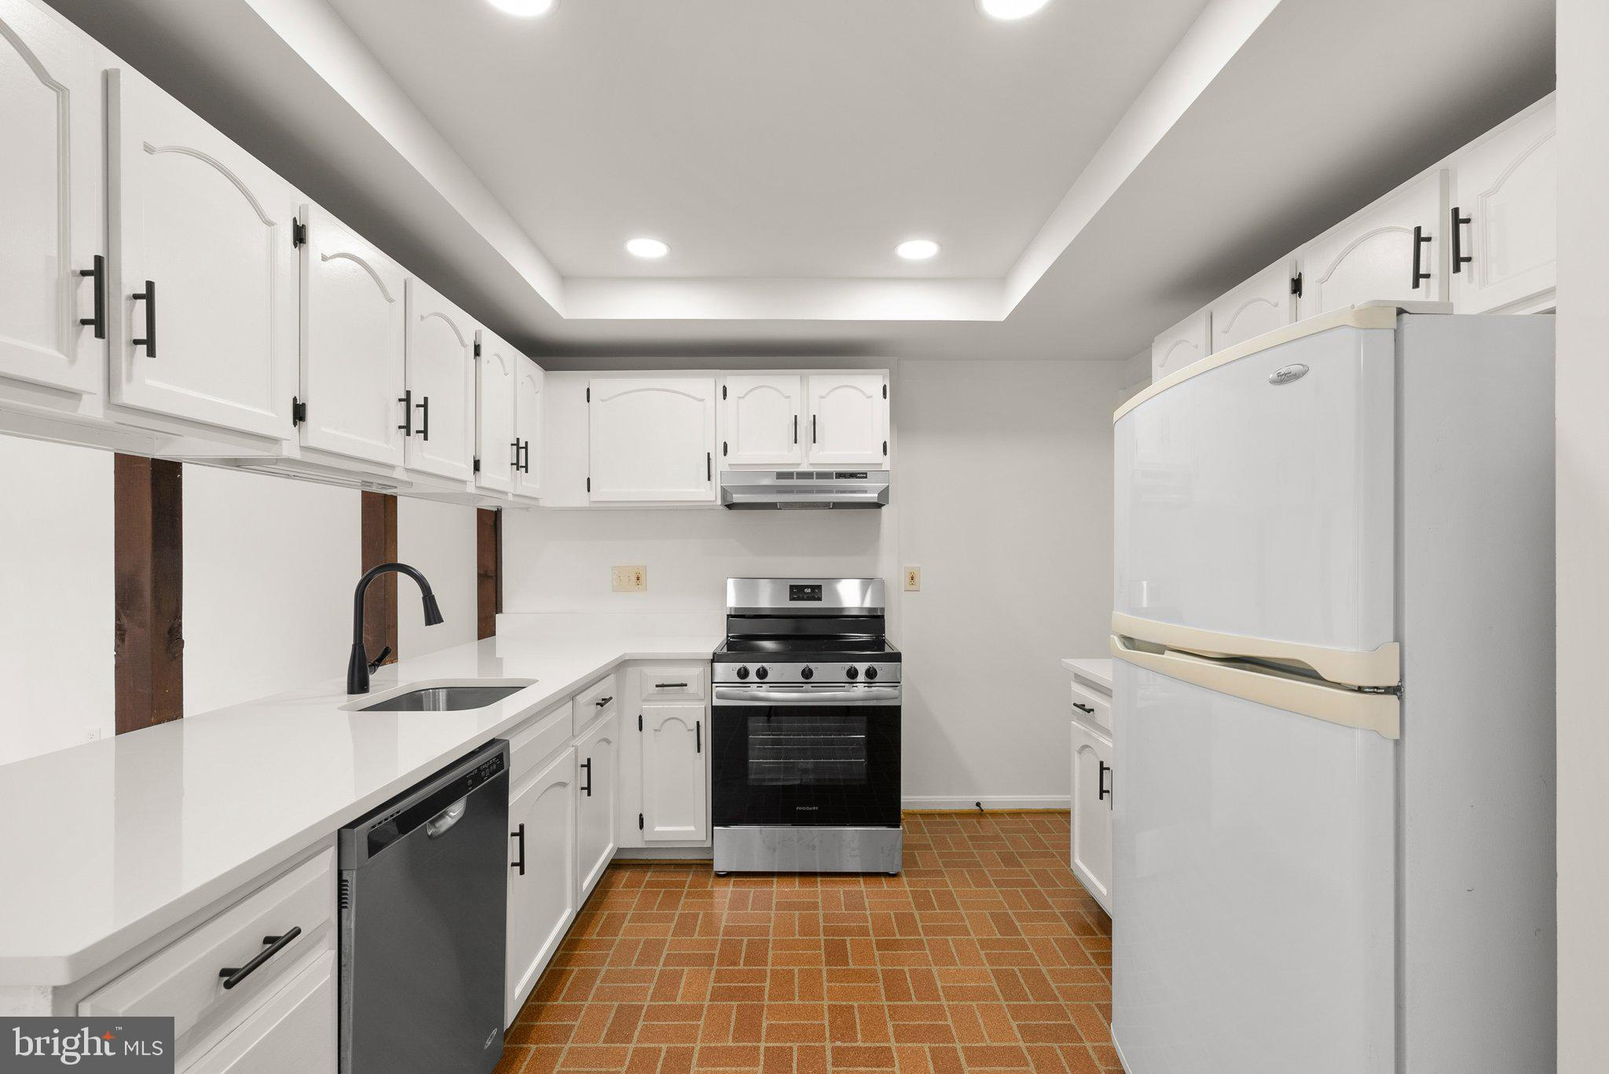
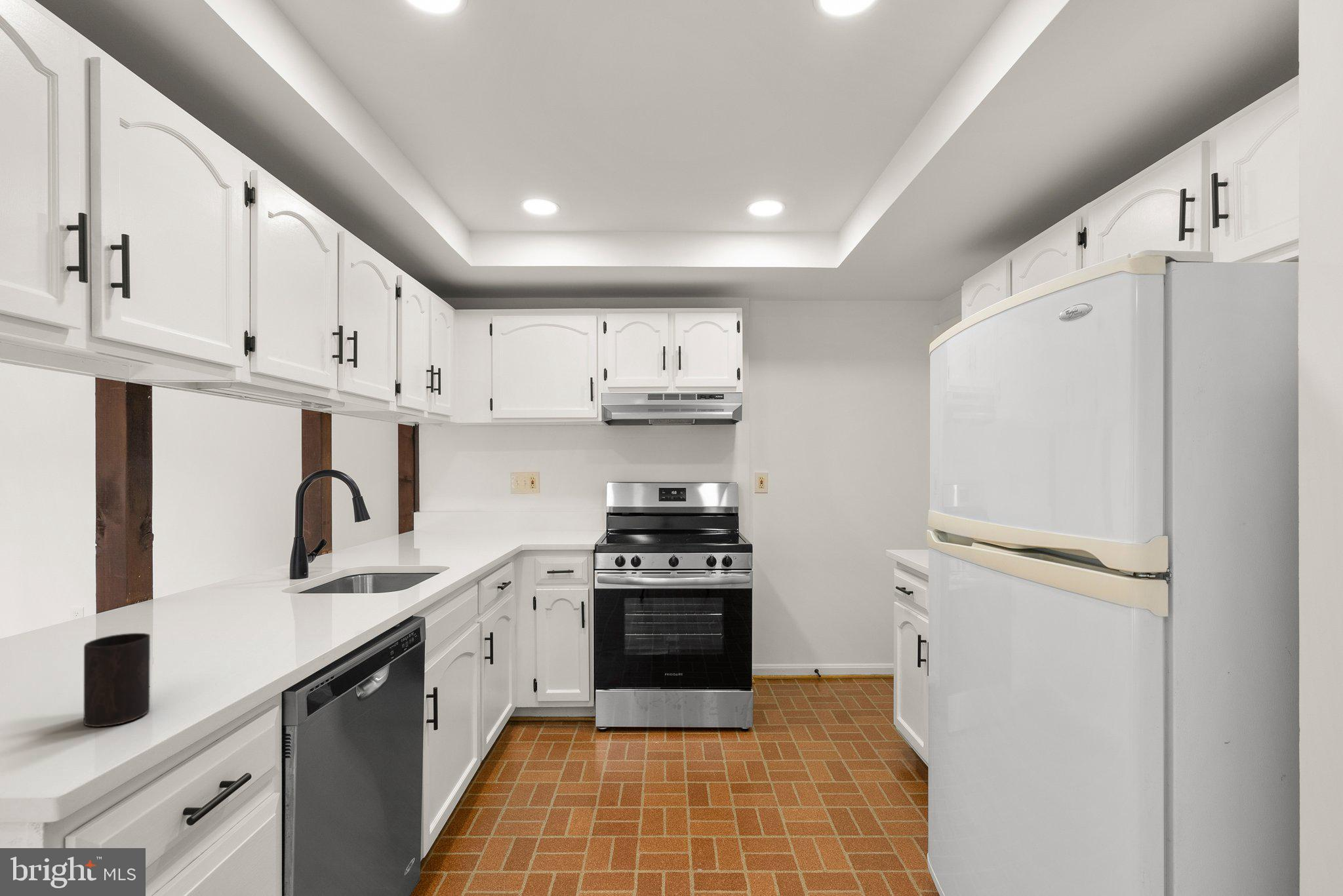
+ cup (117, 678)
